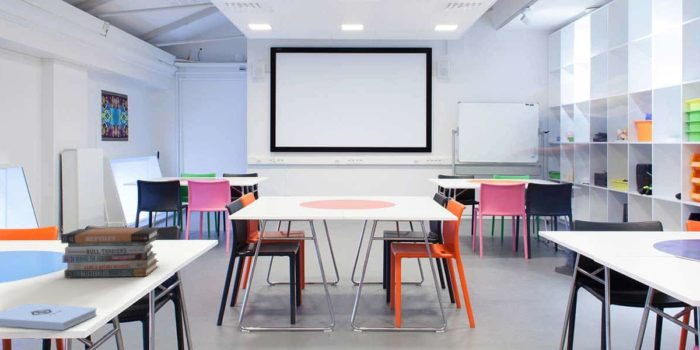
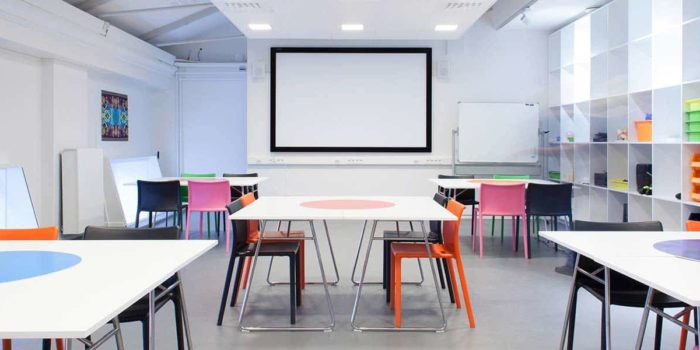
- notepad (43, 315)
- book stack (112, 251)
